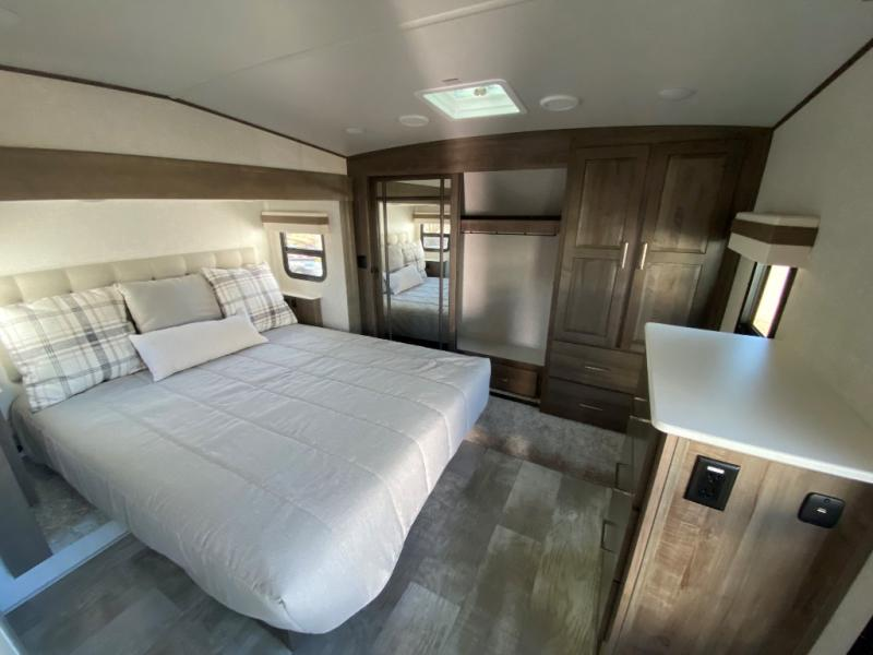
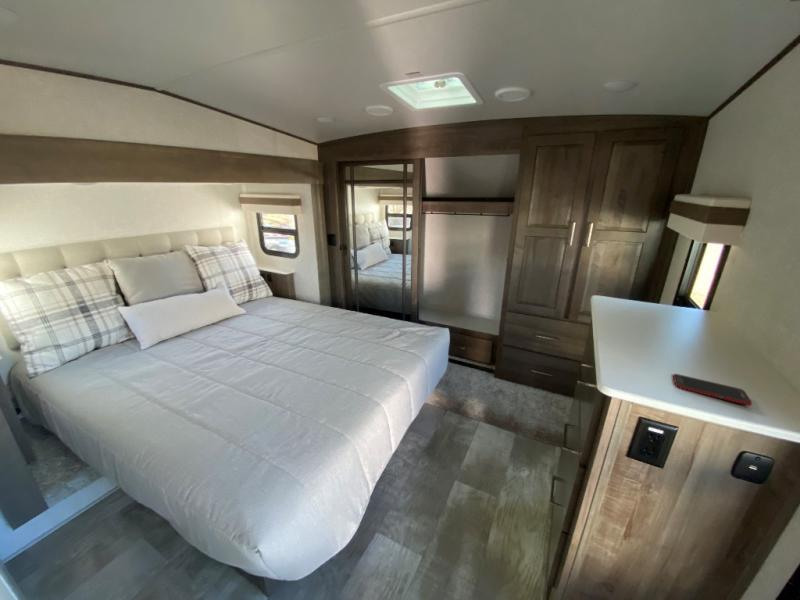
+ cell phone (709, 388)
